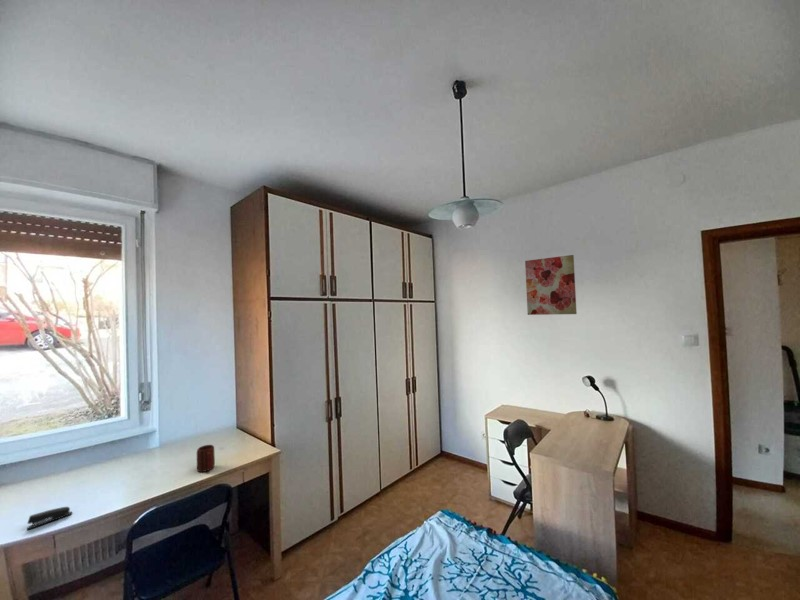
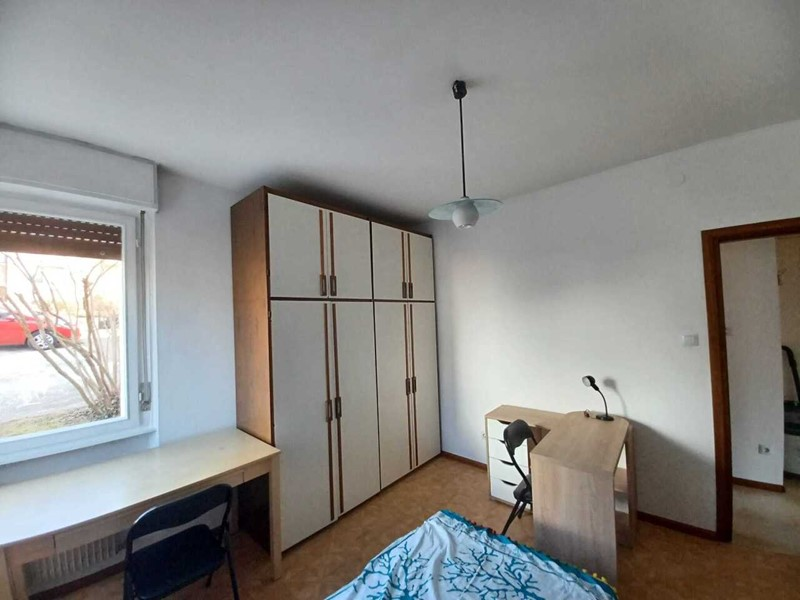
- mug (206, 459)
- stapler (50, 515)
- wall art (549, 286)
